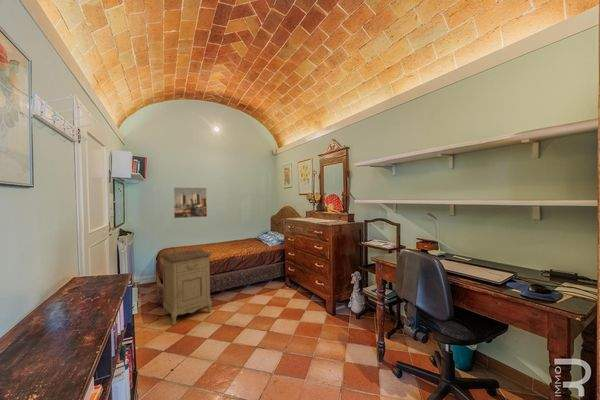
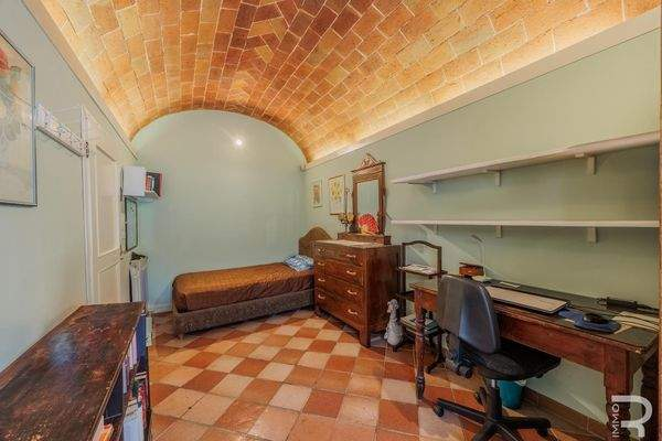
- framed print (190, 202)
- nightstand (187, 284)
